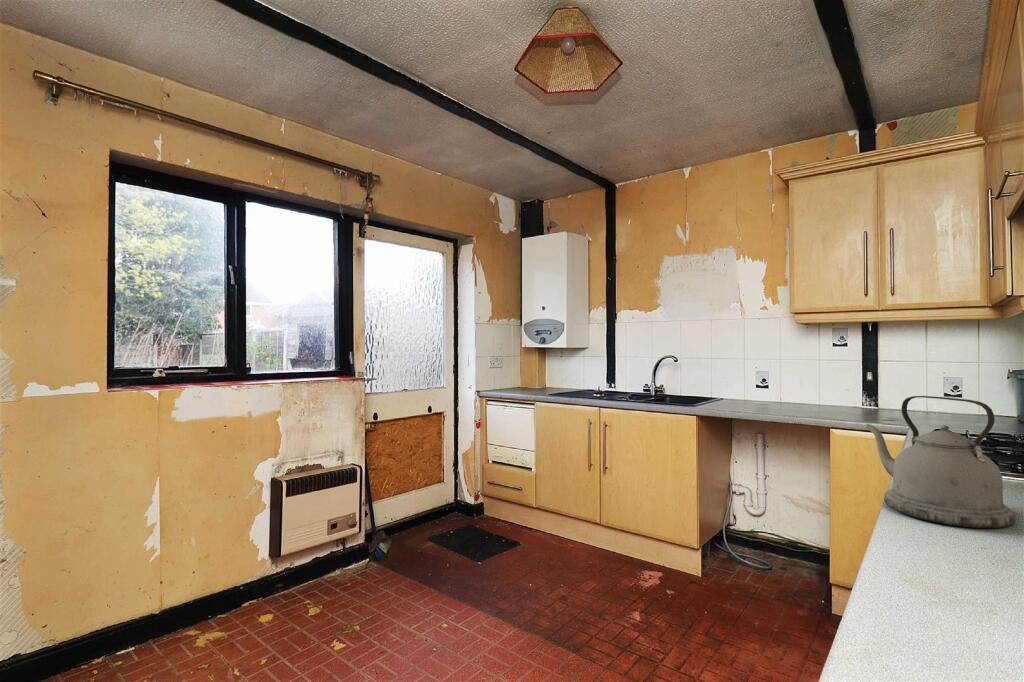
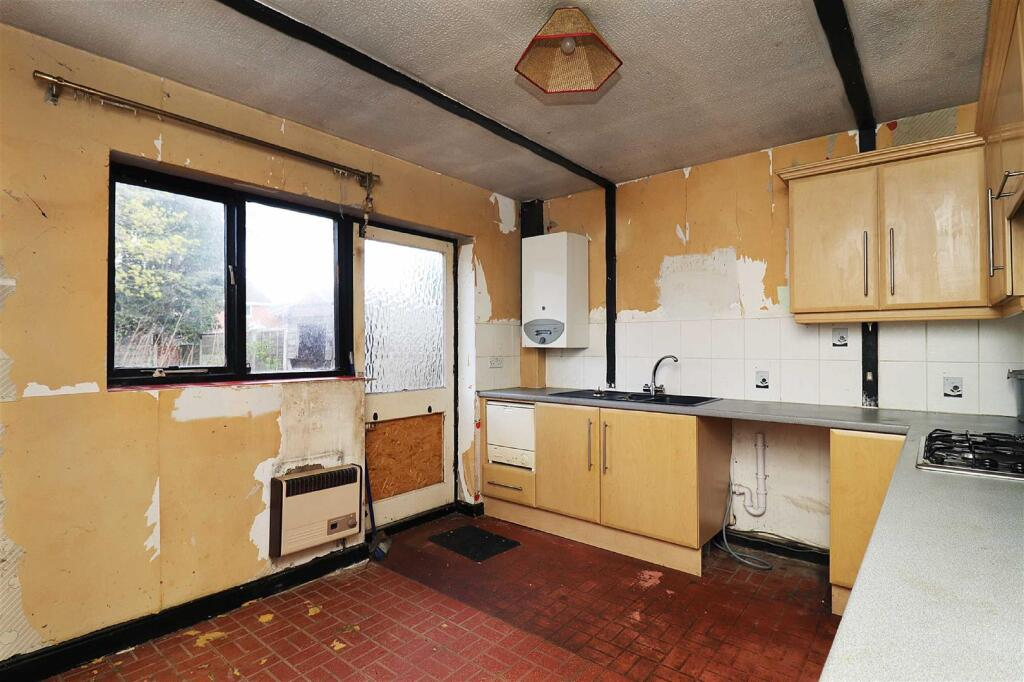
- kettle (935, 453)
